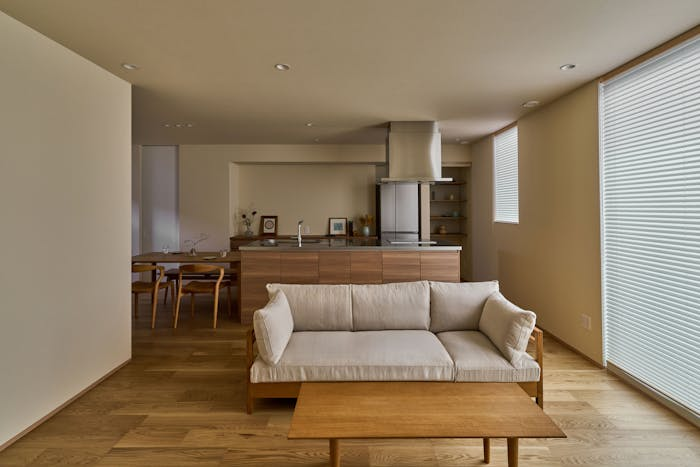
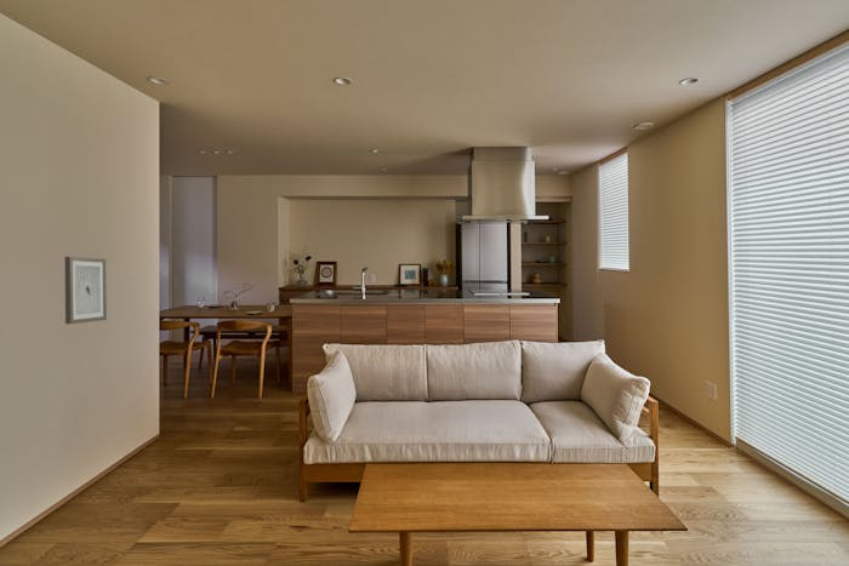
+ wall art (86, 290)
